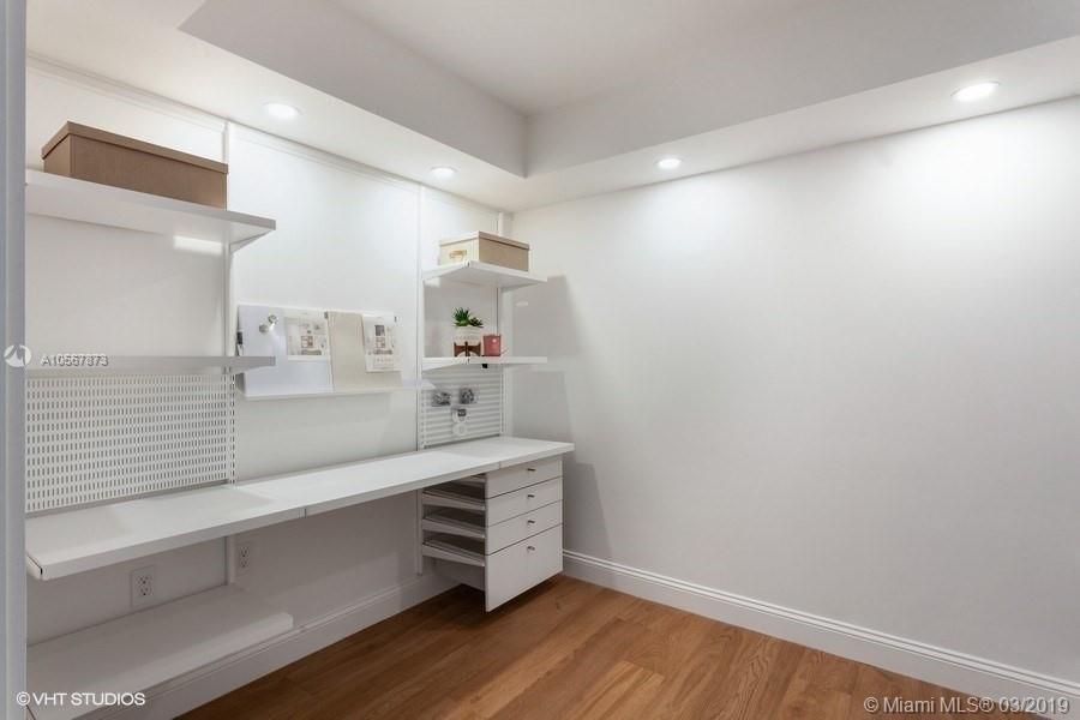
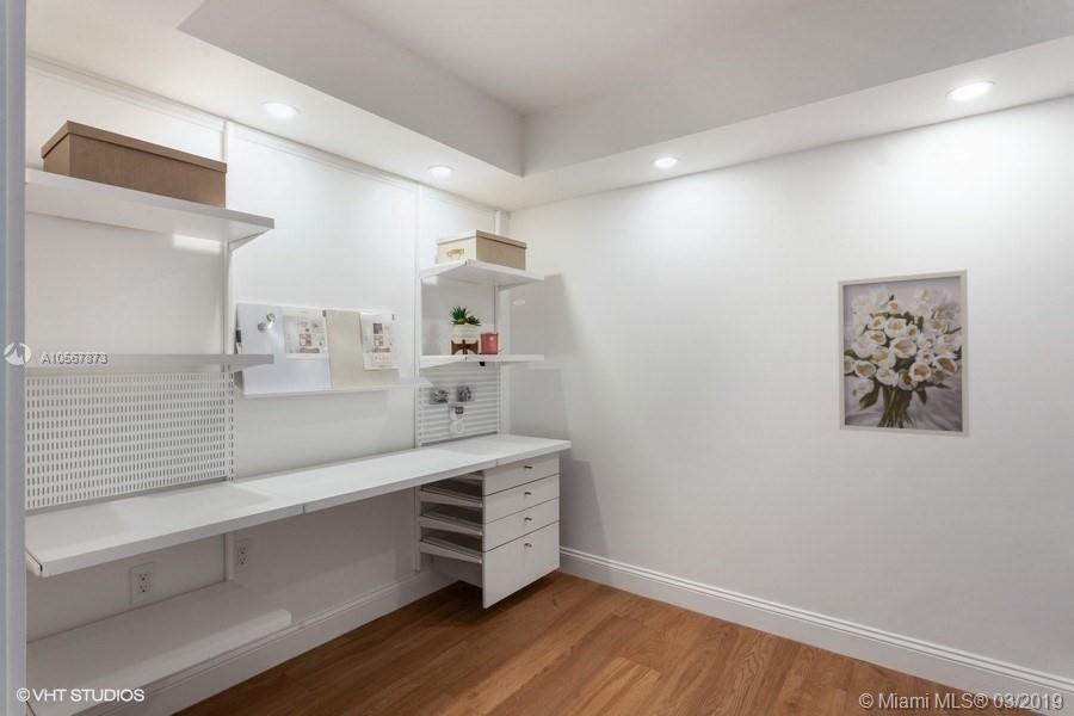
+ wall art (900, 354)
